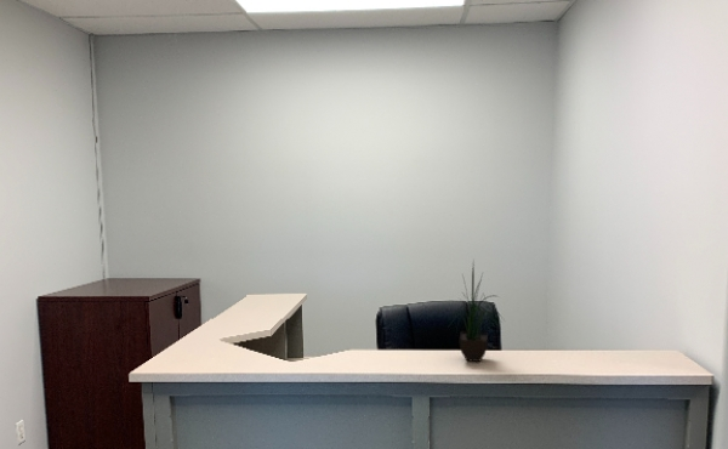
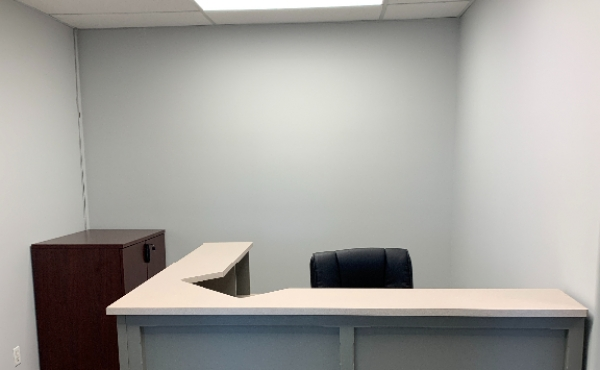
- potted plant (476, 305)
